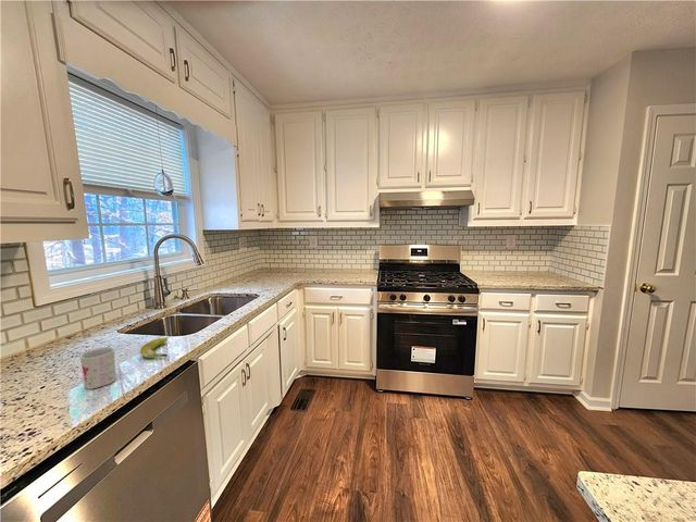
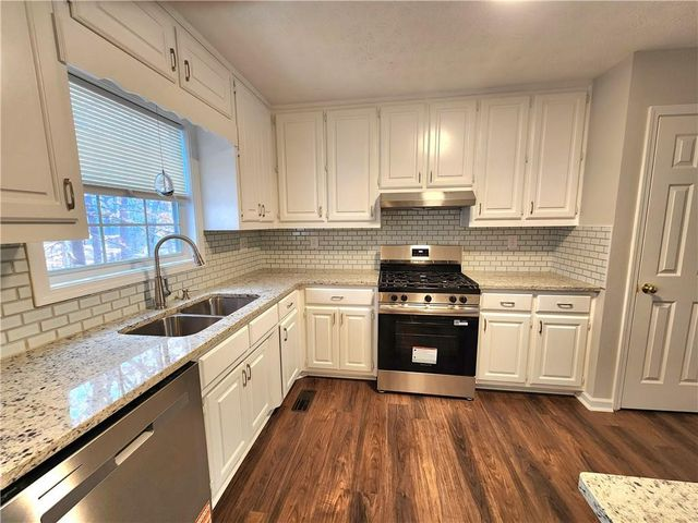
- mug (98, 365)
- banana (154, 347)
